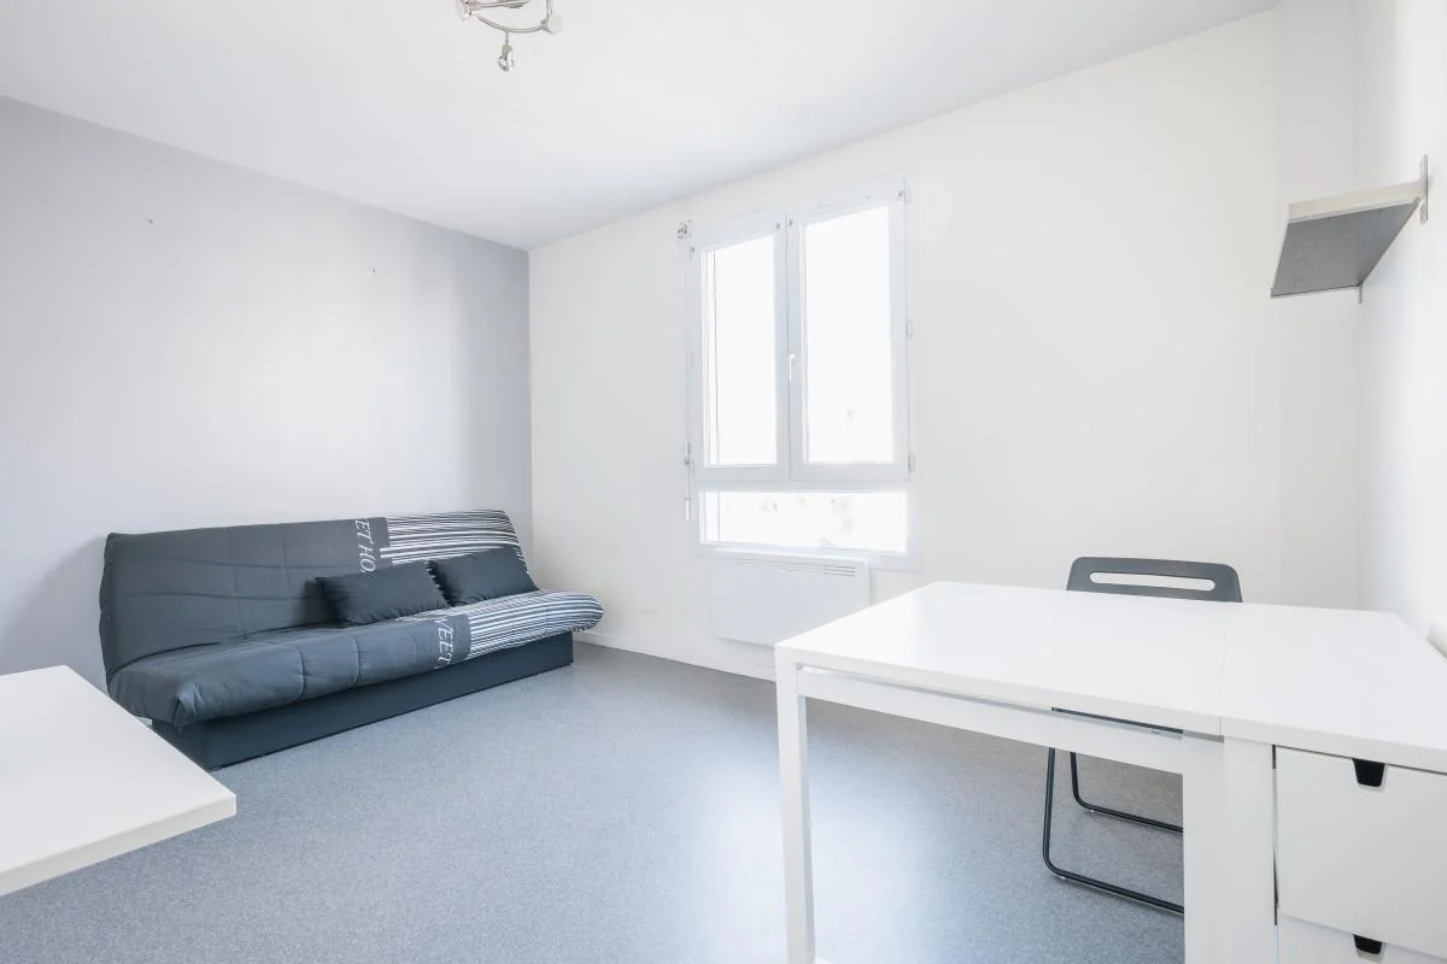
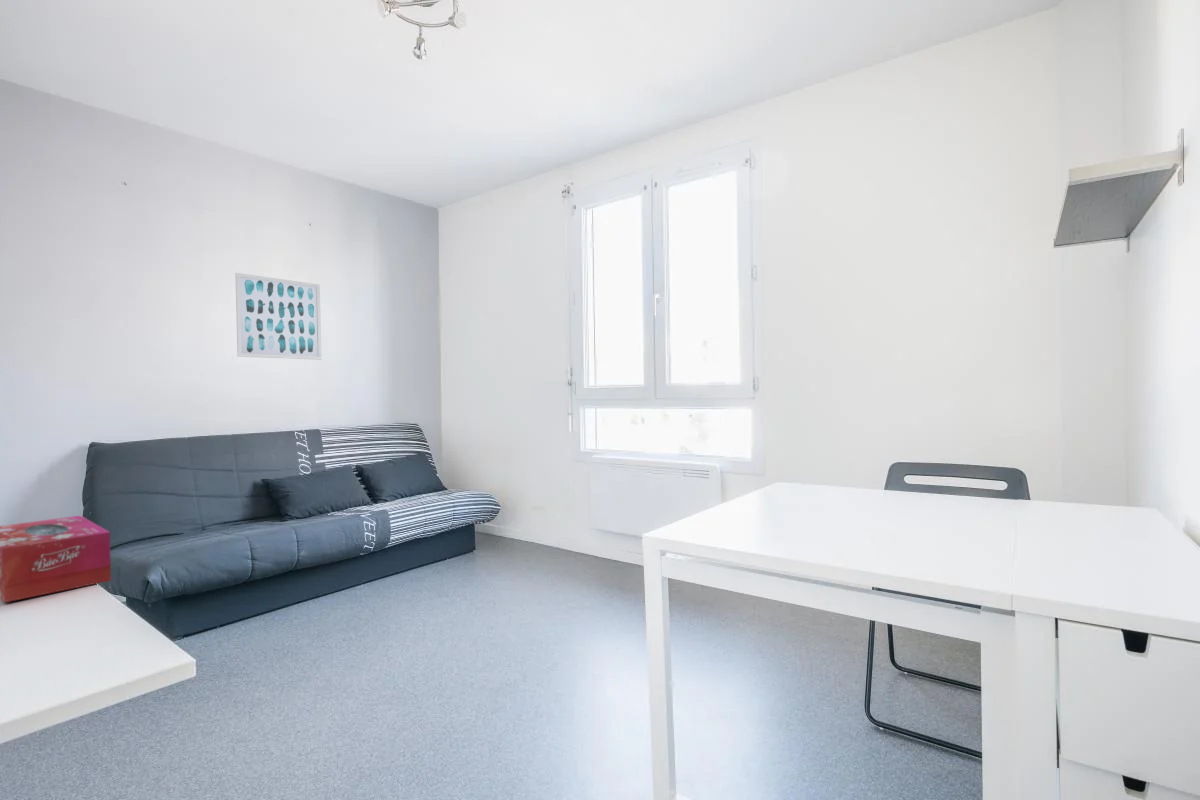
+ wall art (280, 318)
+ tissue box (46, 553)
